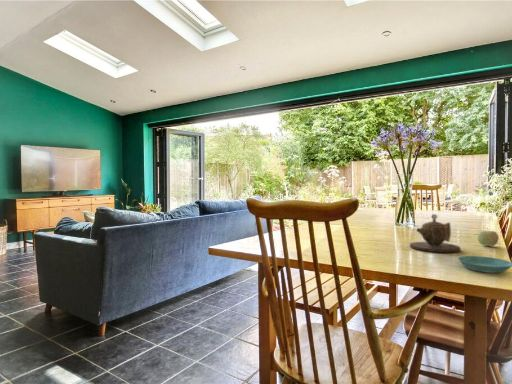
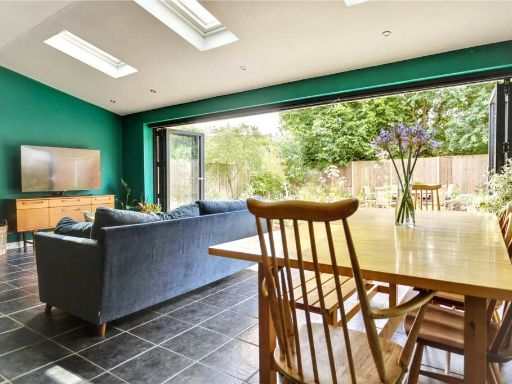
- saucer (484, 264)
- teapot (434, 231)
- fruit (488, 236)
